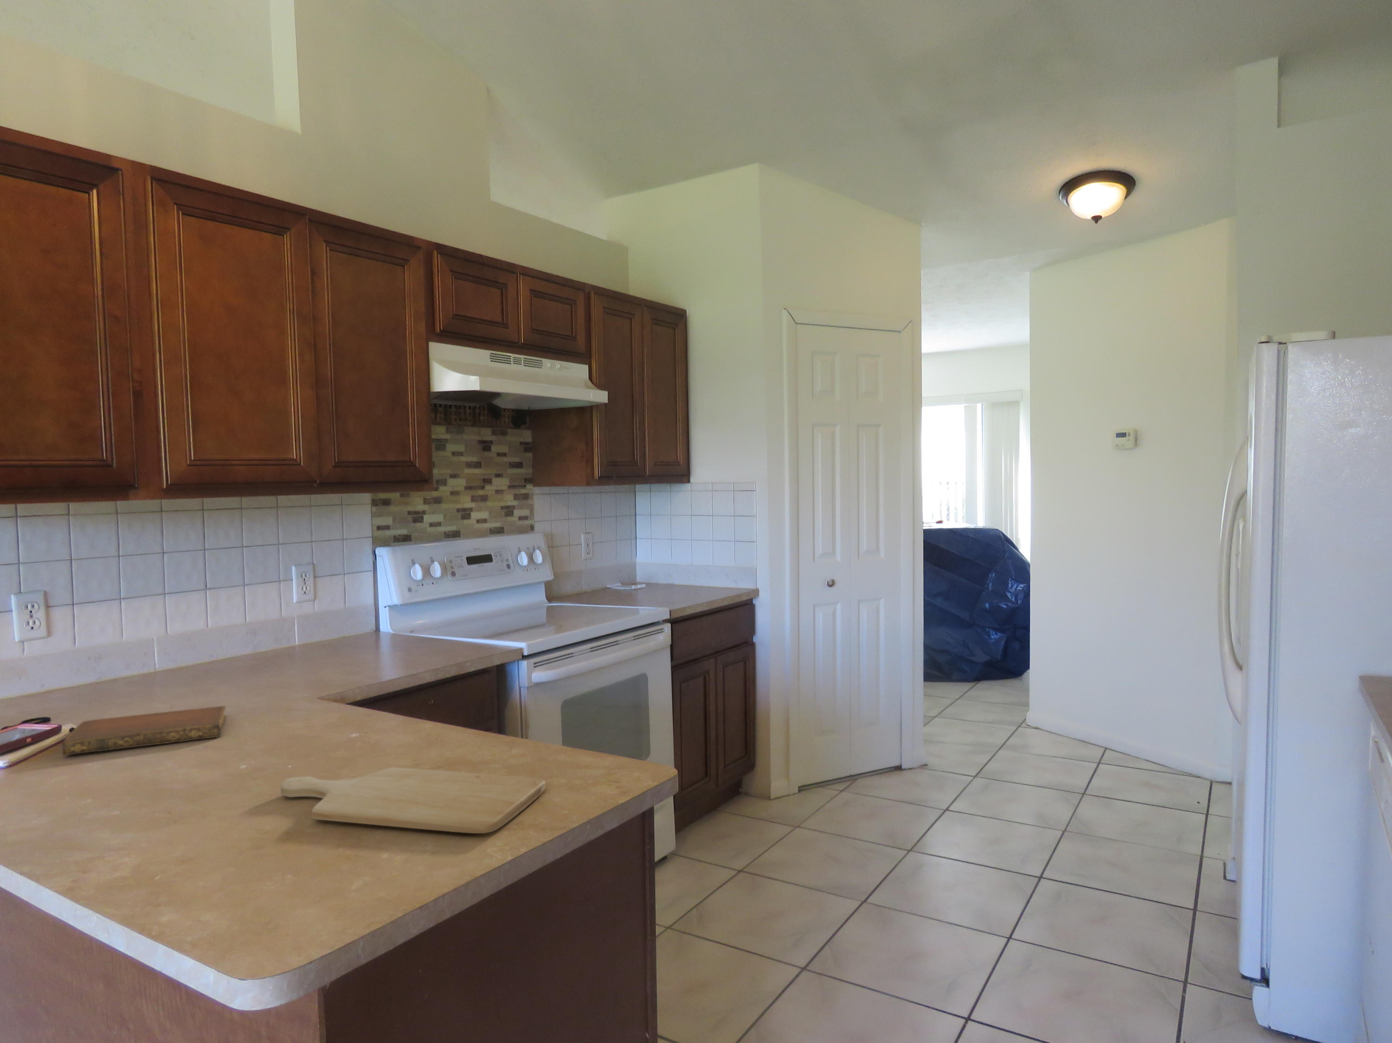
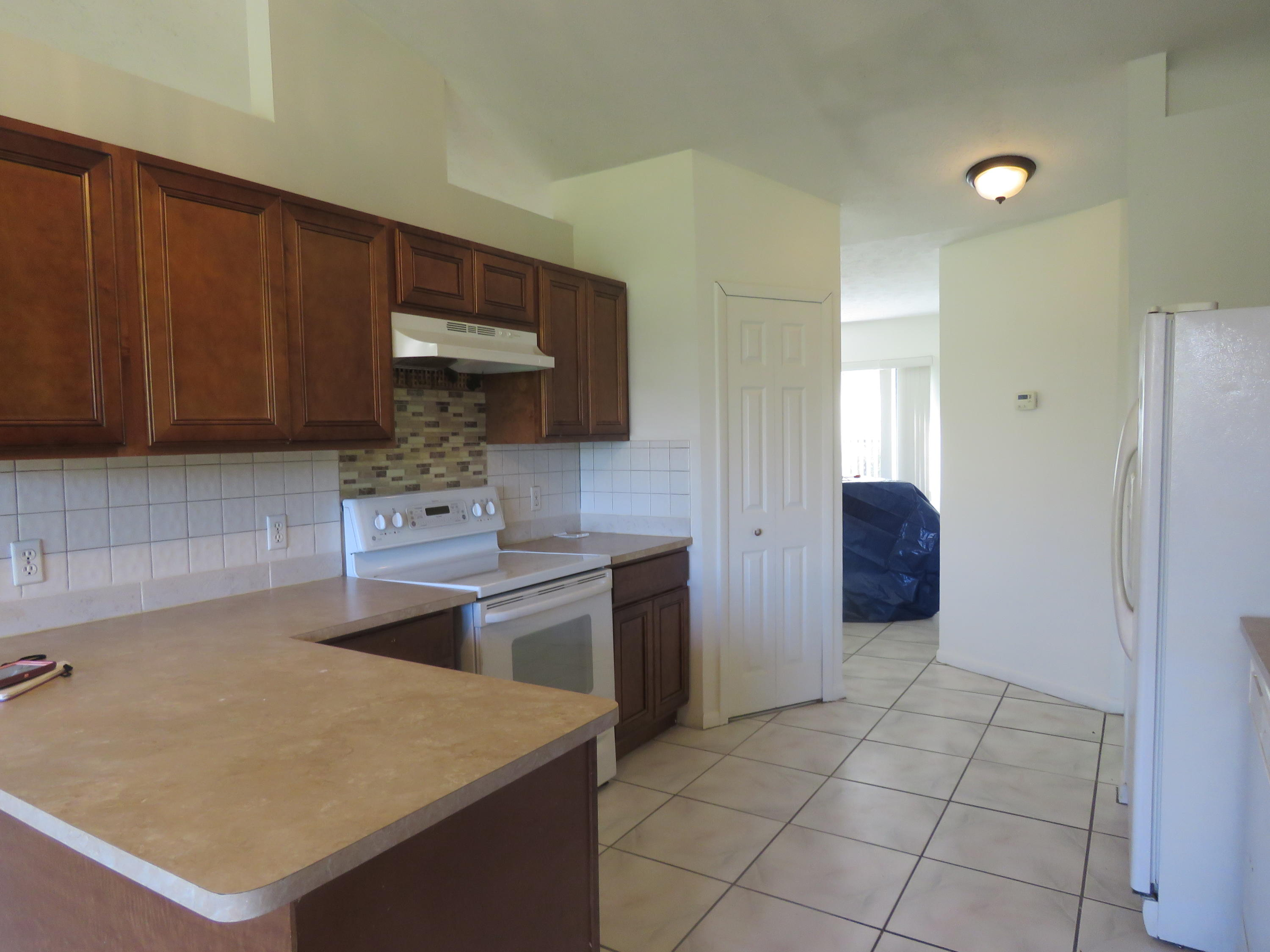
- chopping board (399, 794)
- notebook (150, 729)
